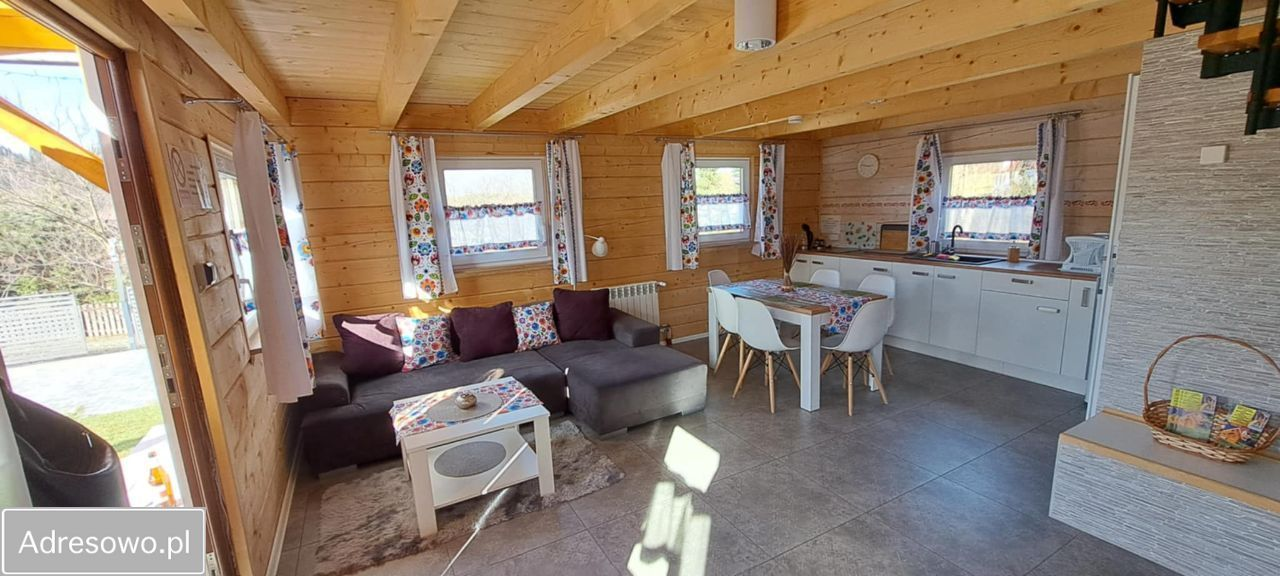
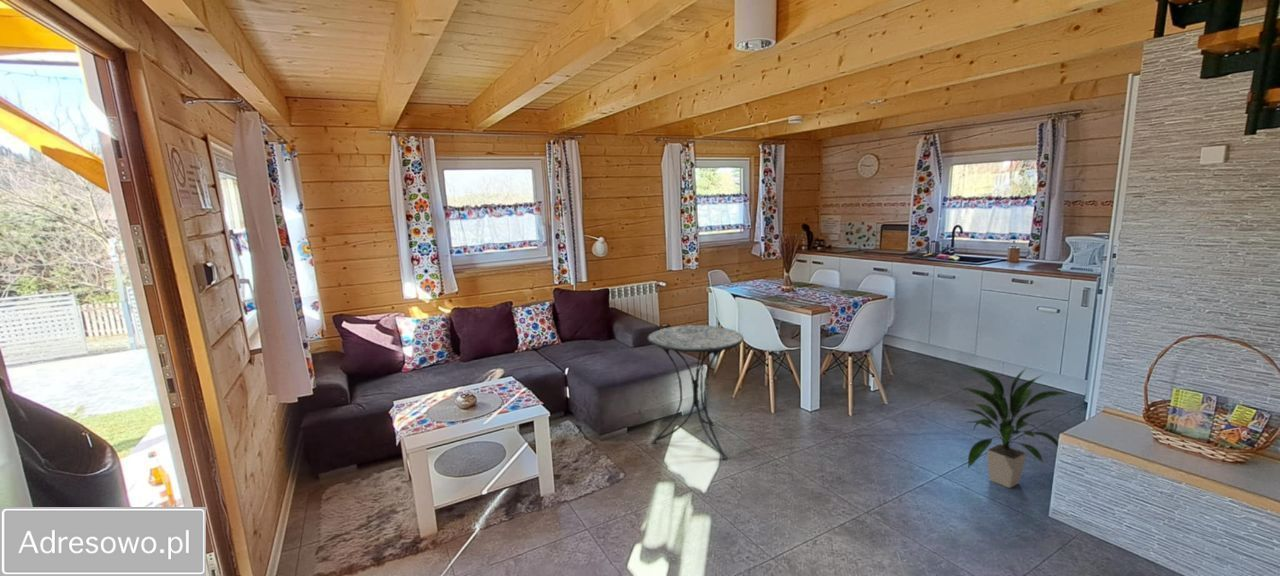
+ side table (696, 388)
+ indoor plant (1003, 424)
